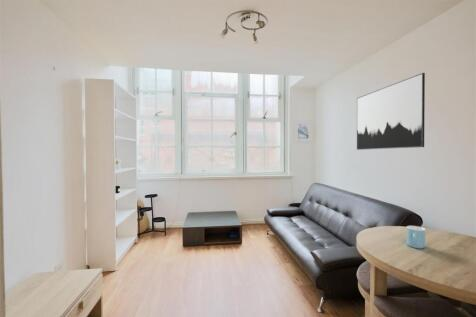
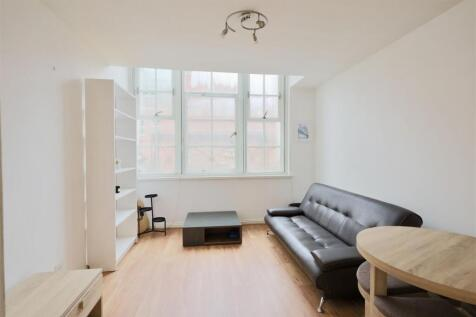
- mug (415, 237)
- wall art (384, 118)
